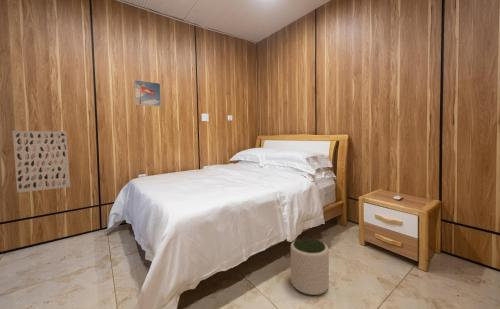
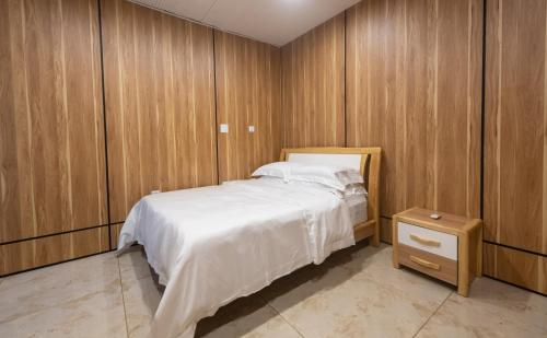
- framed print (148, 93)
- wall art (43, 160)
- plant pot (309, 264)
